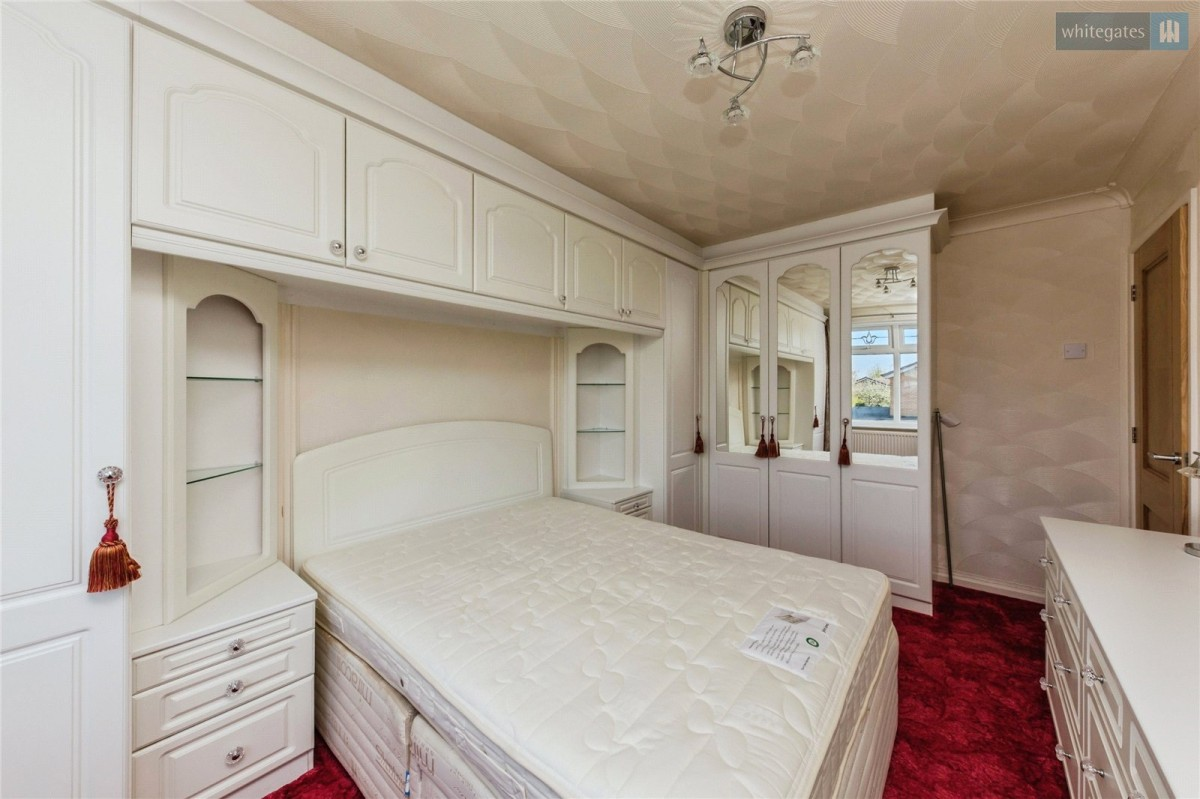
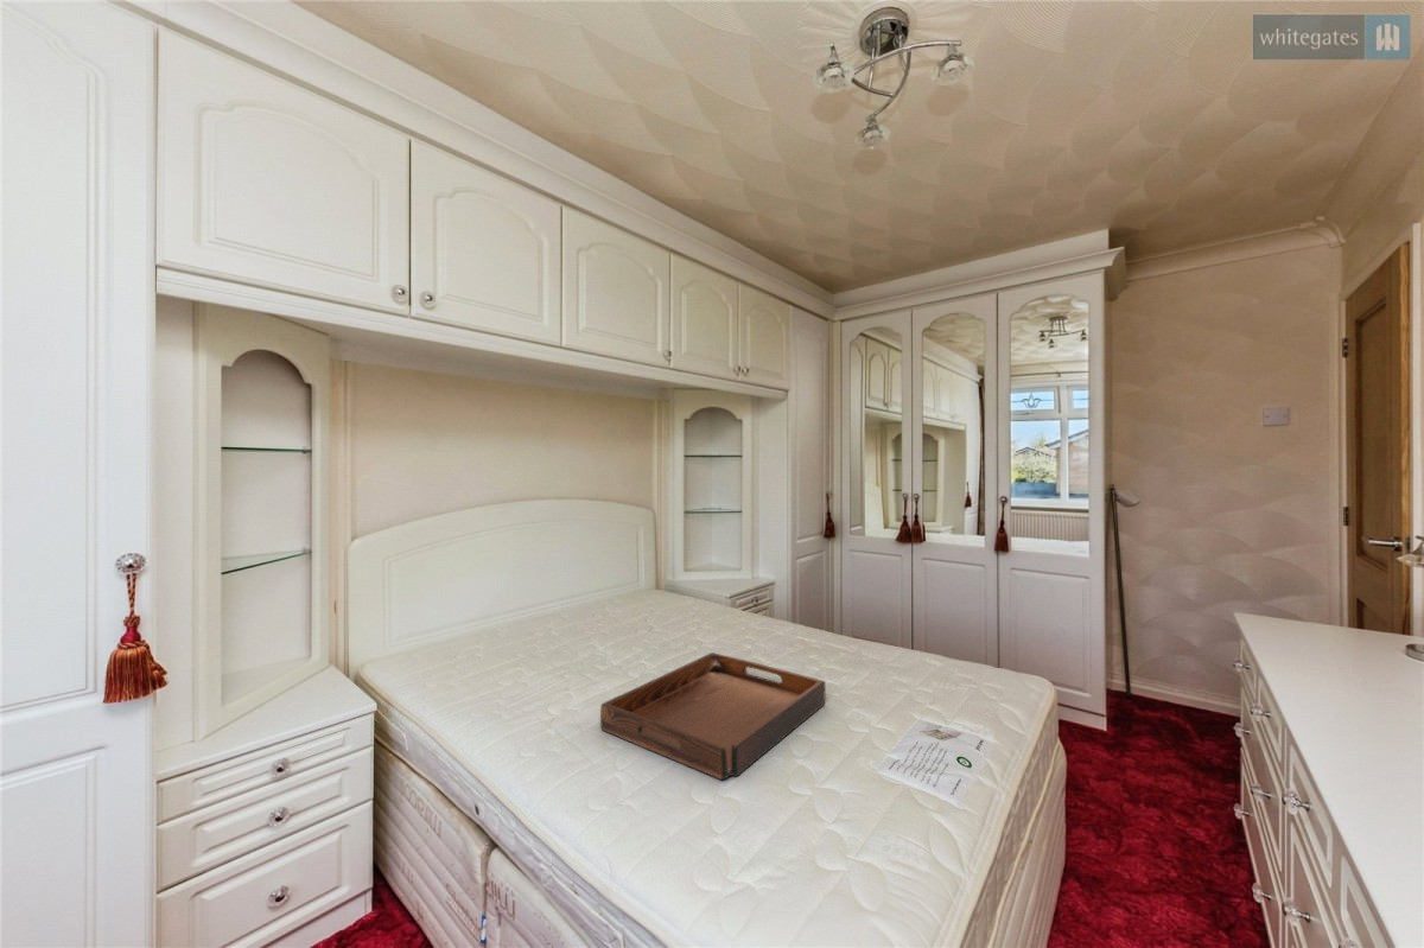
+ serving tray (718, 704)
